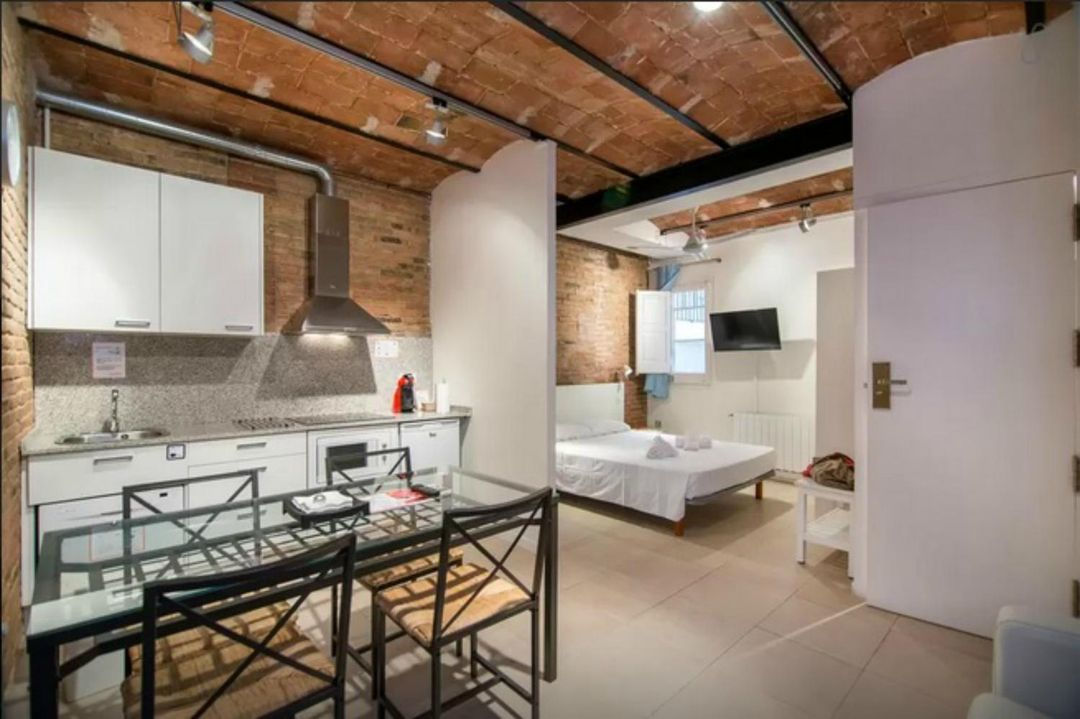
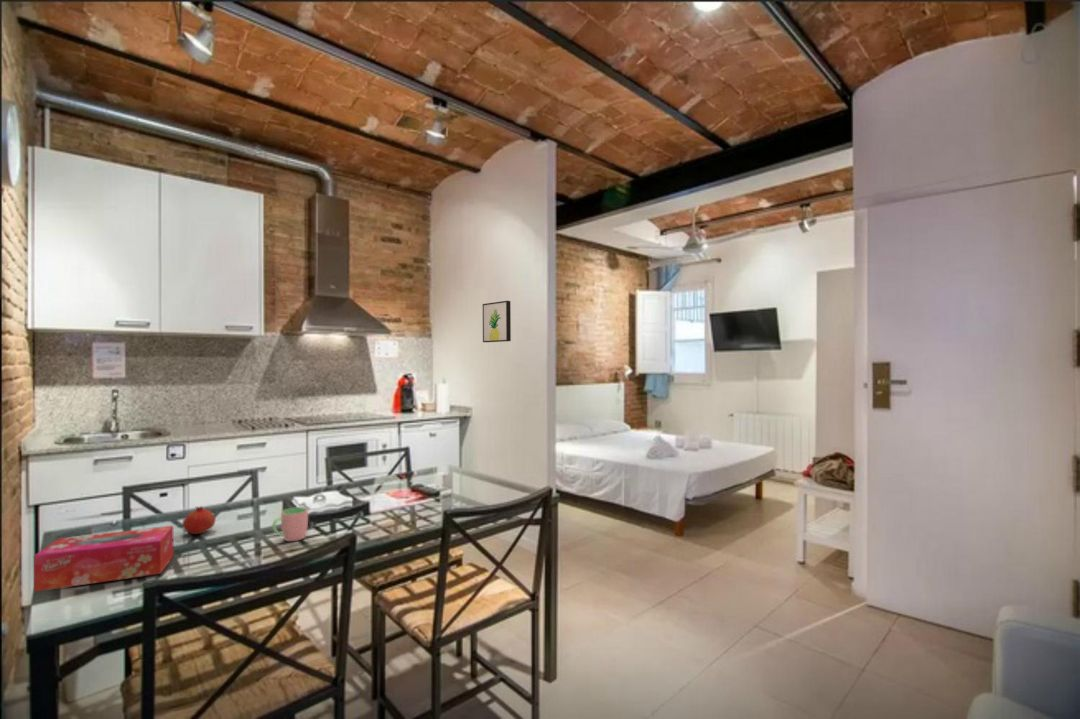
+ cup (290, 525)
+ tissue box (109, 555)
+ wall art (496, 322)
+ fruit (199, 519)
